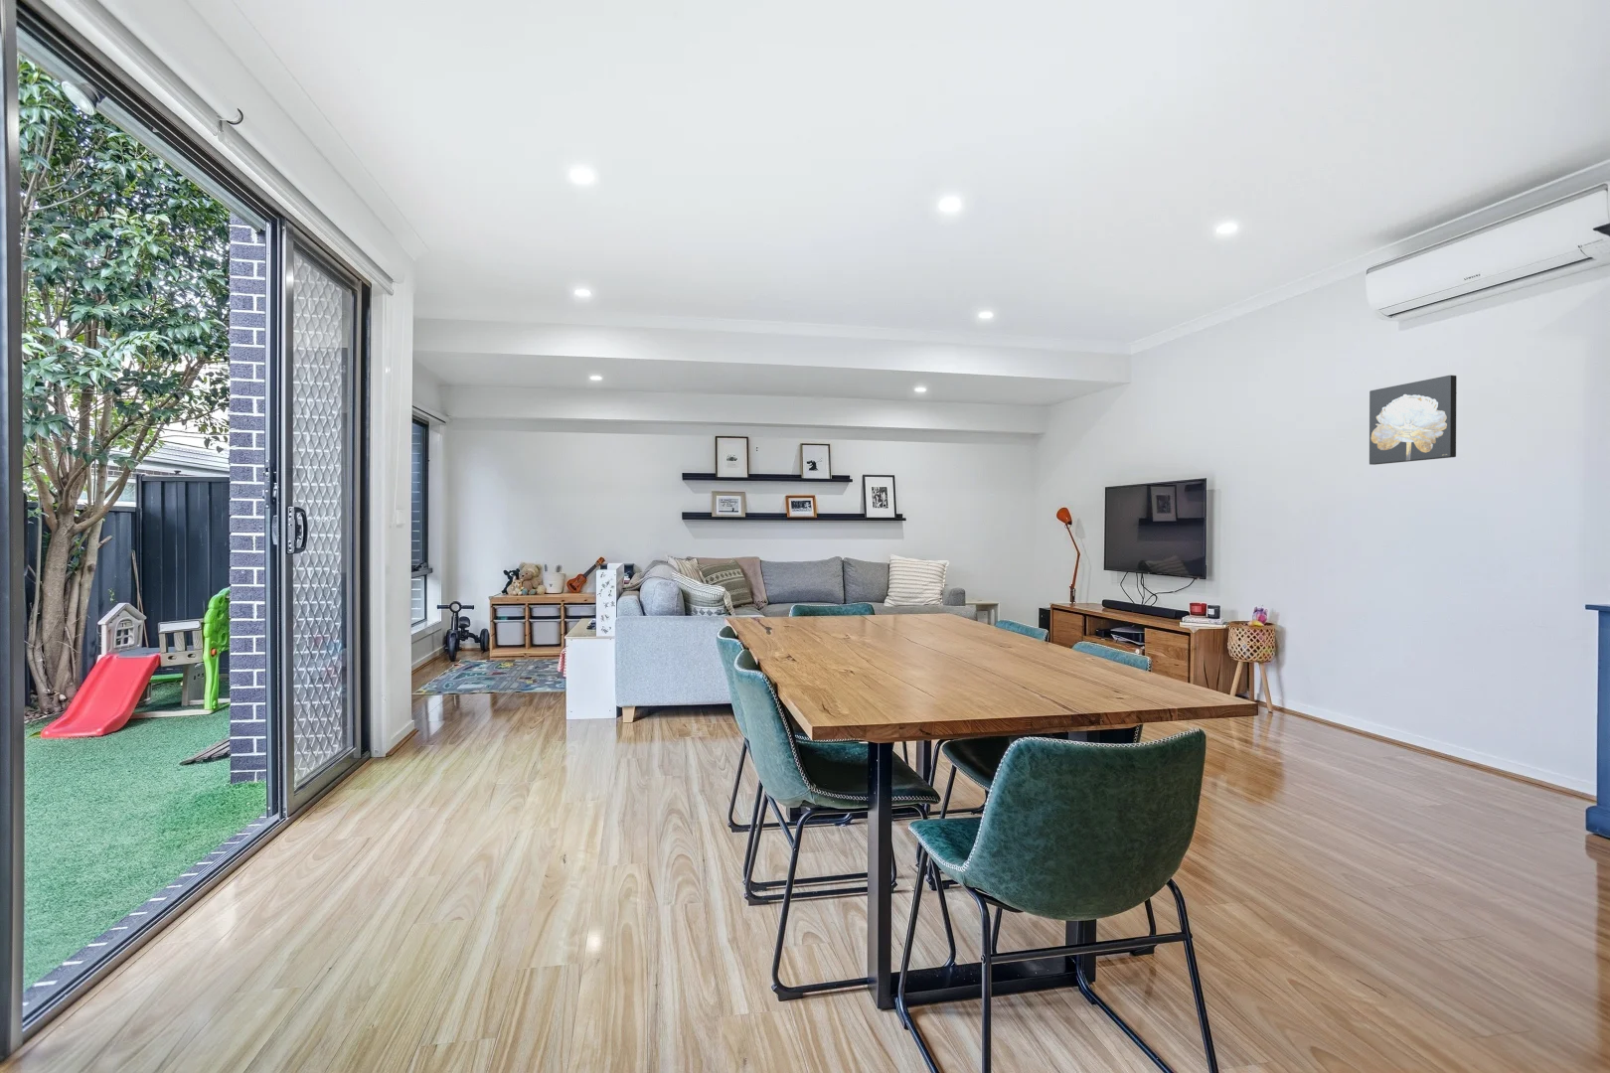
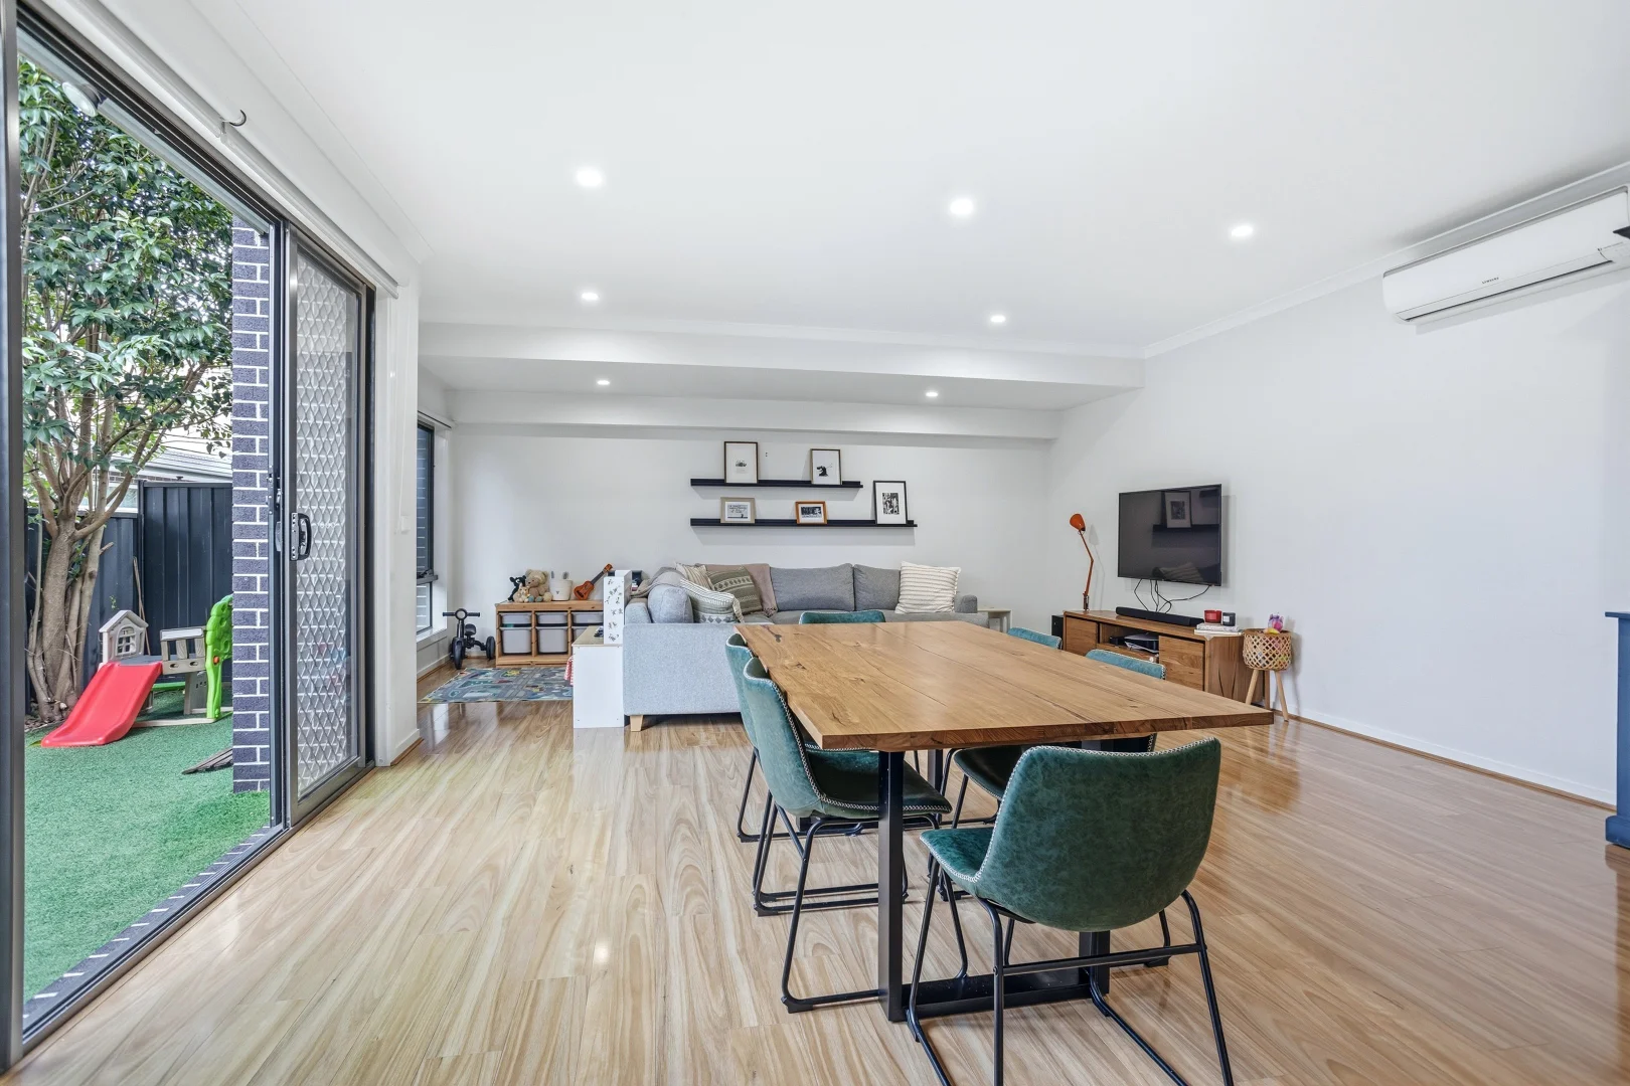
- wall art (1410, 423)
